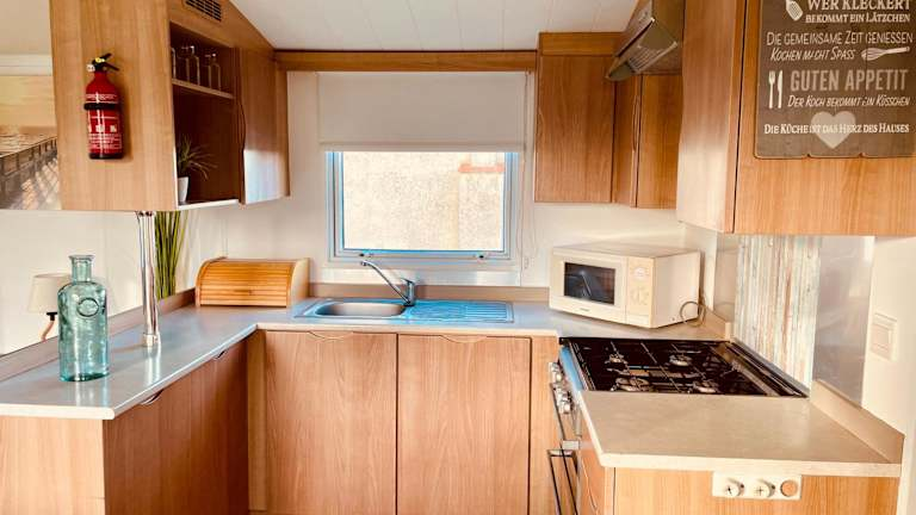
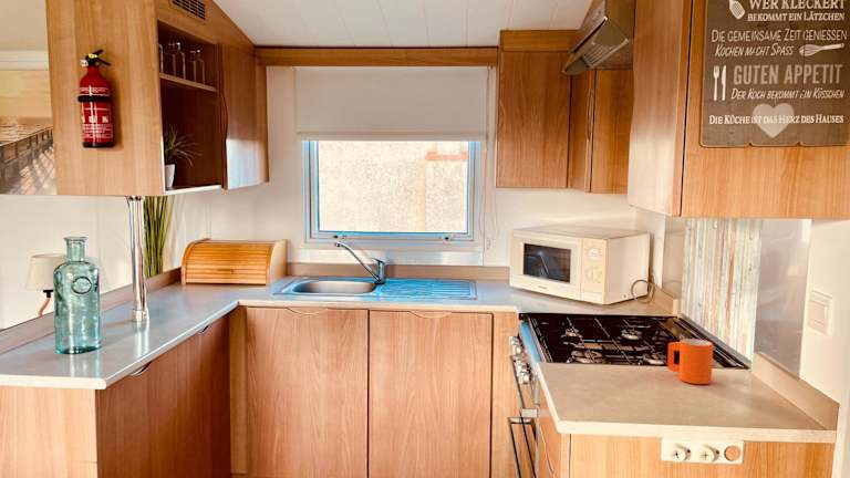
+ mug (690, 360)
